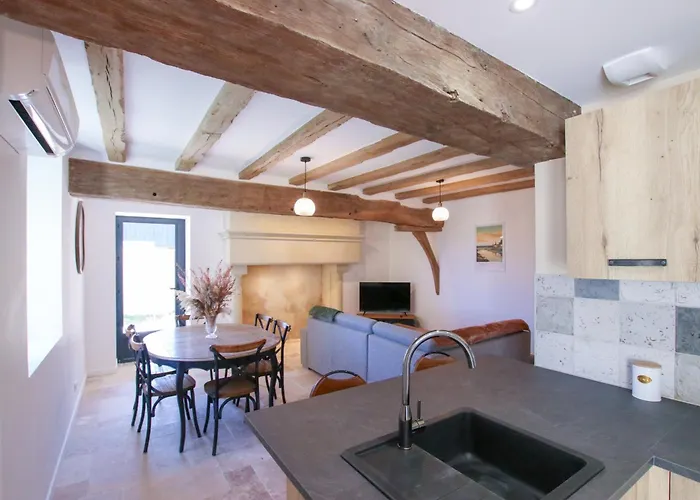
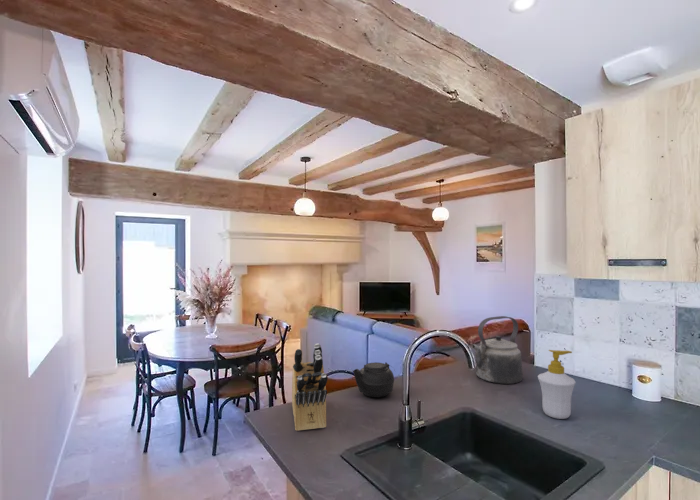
+ soap bottle (556, 382)
+ kettle (495, 347)
+ knife block (308, 378)
+ teapot (372, 380)
